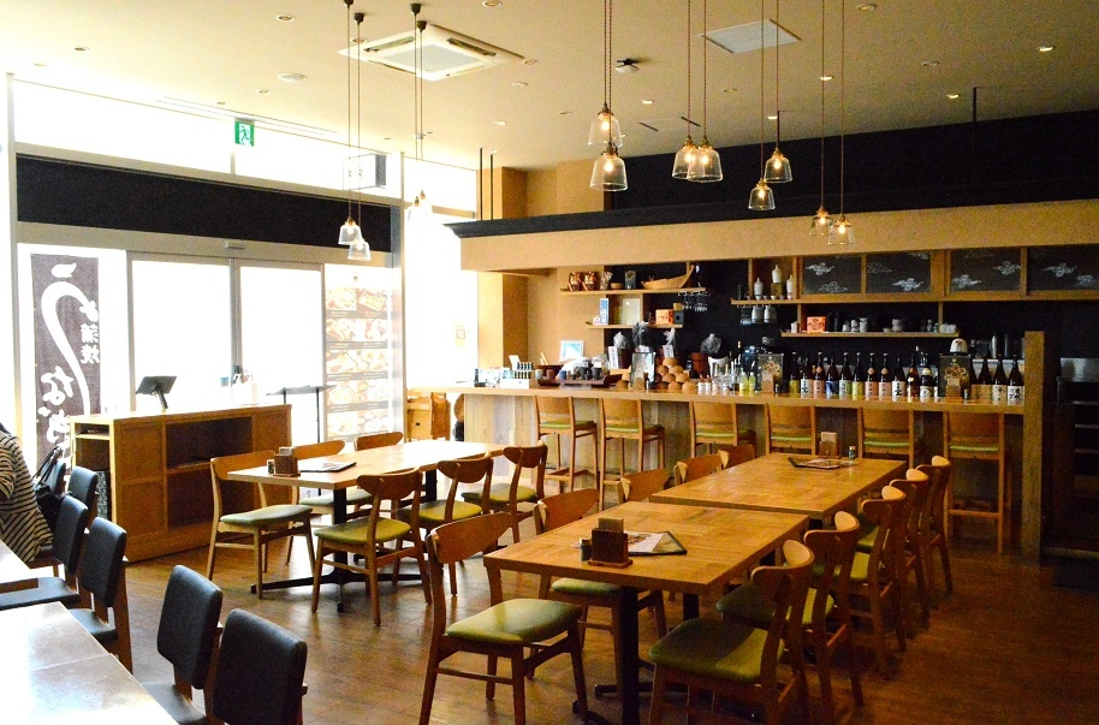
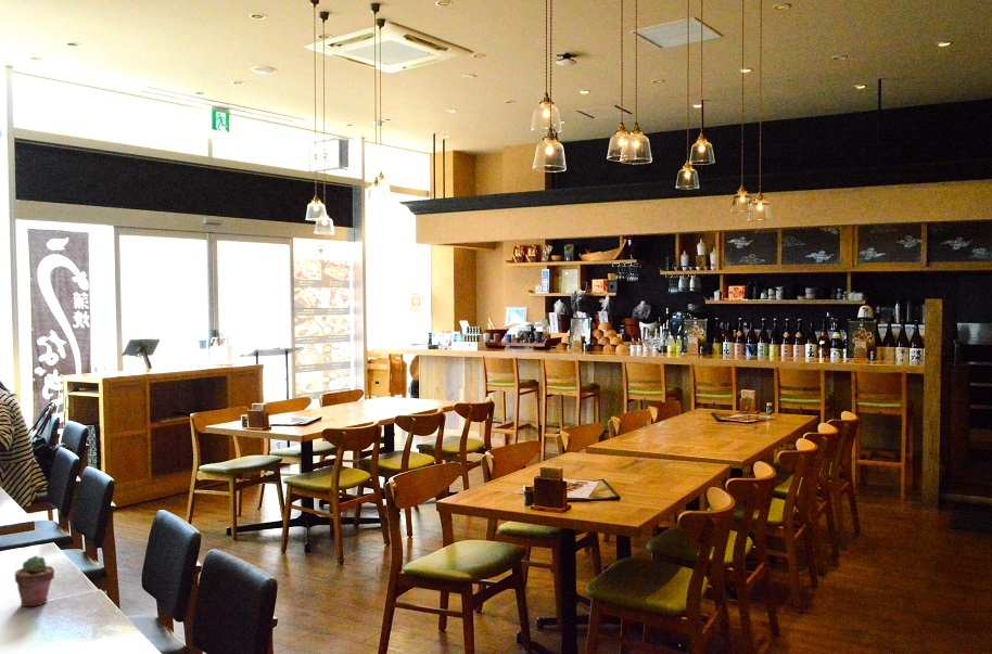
+ potted succulent (34, 579)
